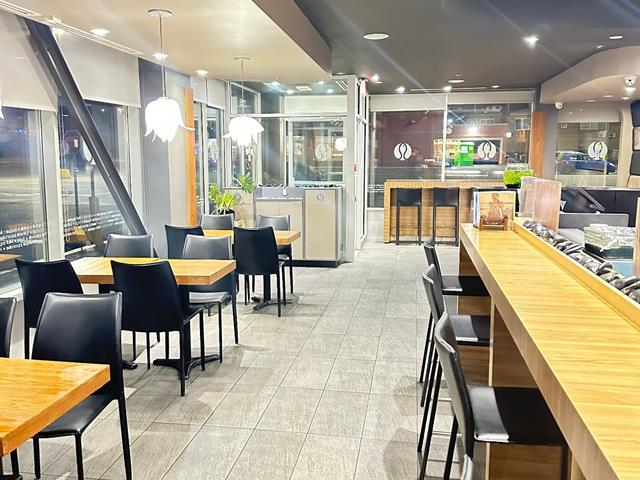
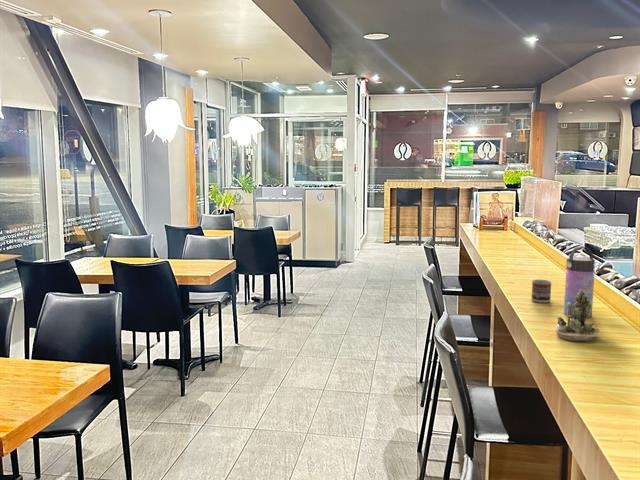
+ water bottle (579, 280)
+ cup (541, 290)
+ succulent planter (577, 313)
